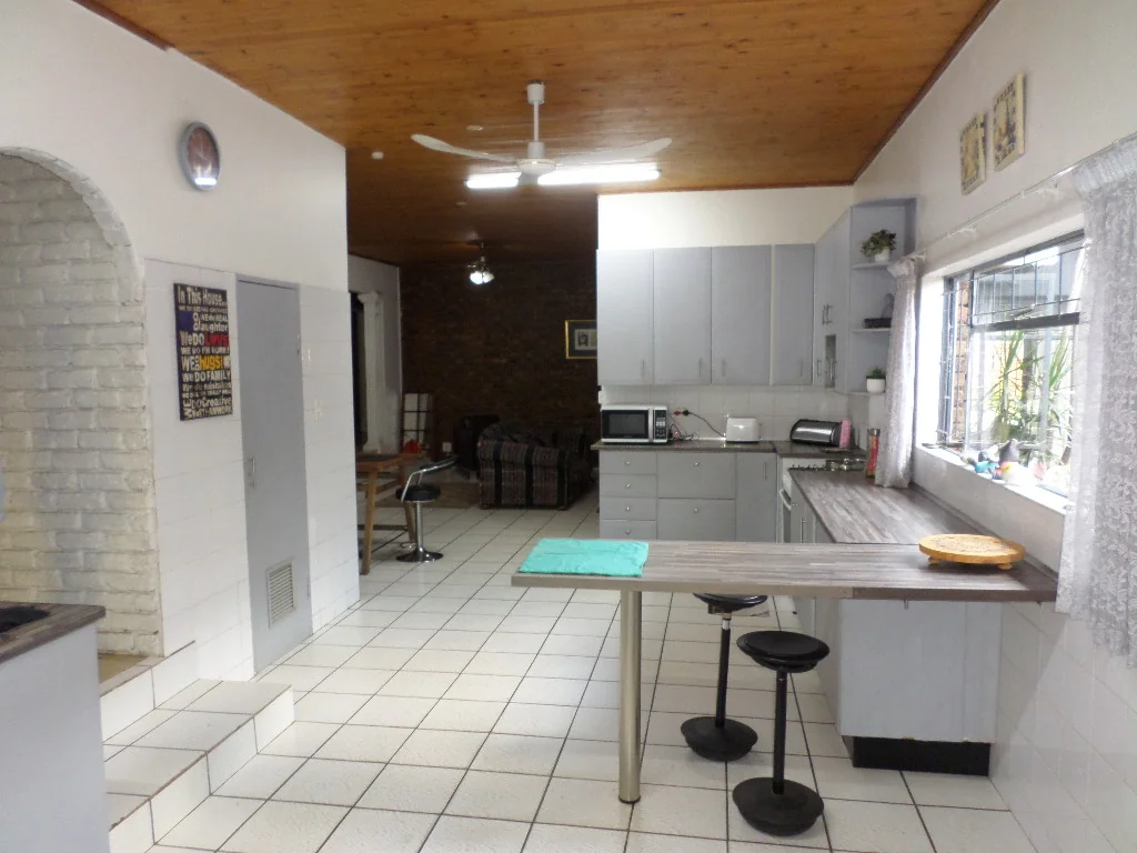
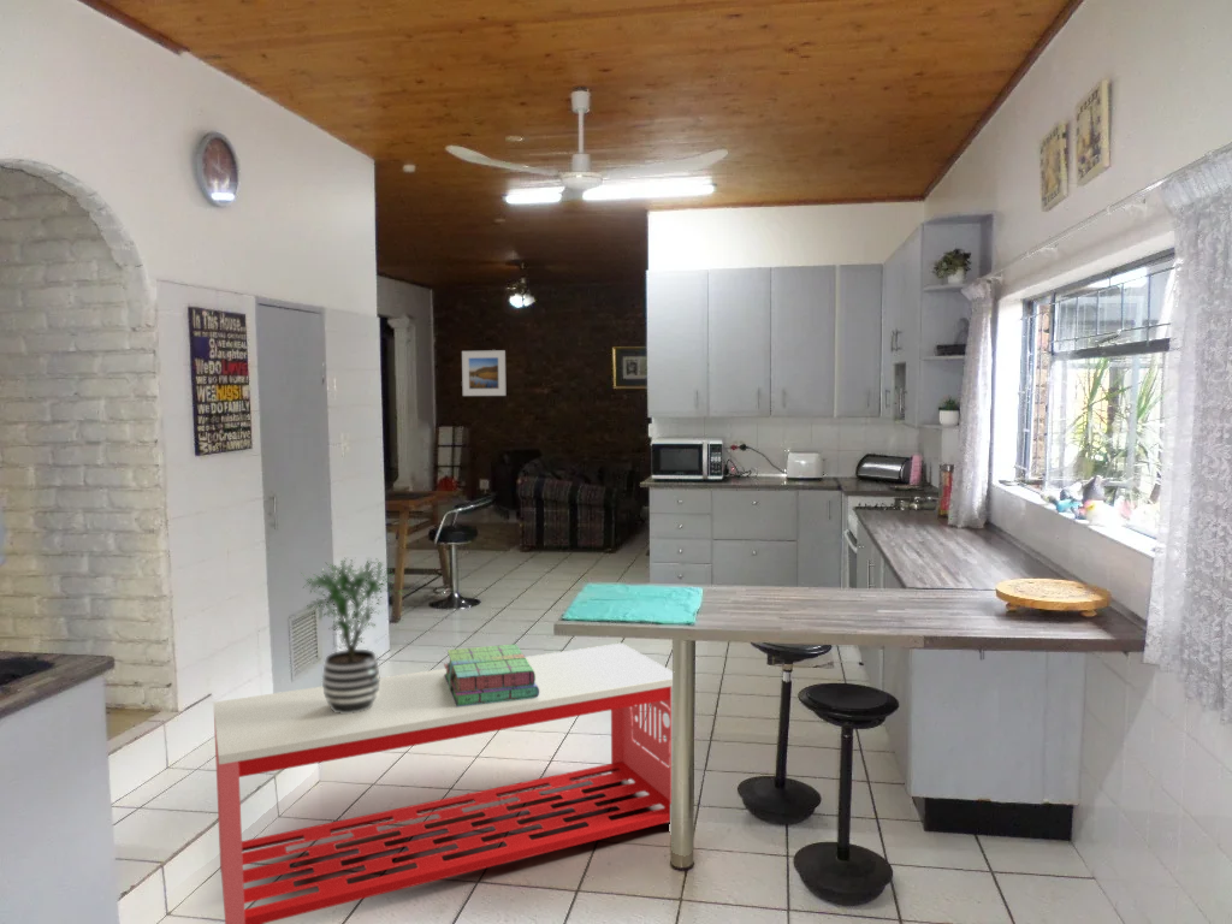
+ potted plant (349, 633)
+ stack of books (488, 671)
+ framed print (484, 373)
+ storage bench (463, 794)
